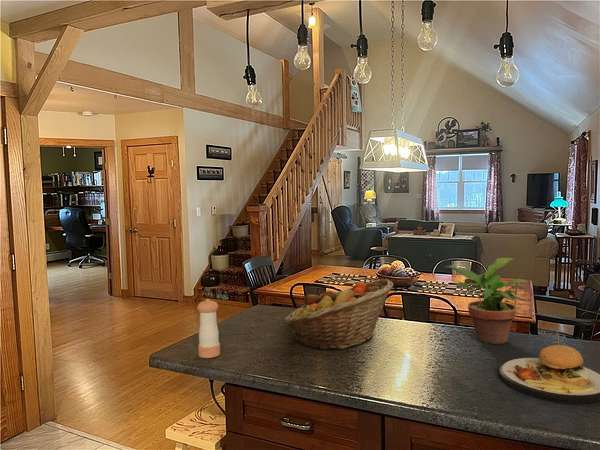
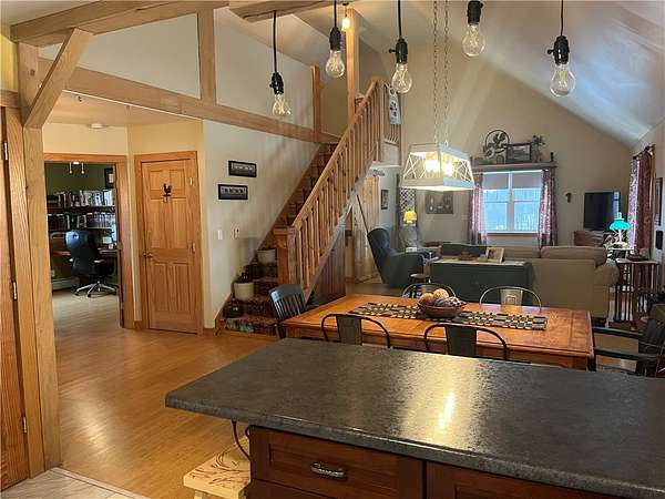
- fruit basket (340, 309)
- potted plant (485, 300)
- plate (552, 357)
- pepper shaker (208, 326)
